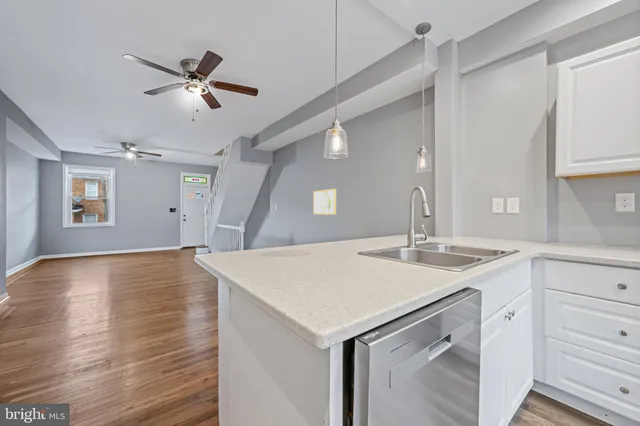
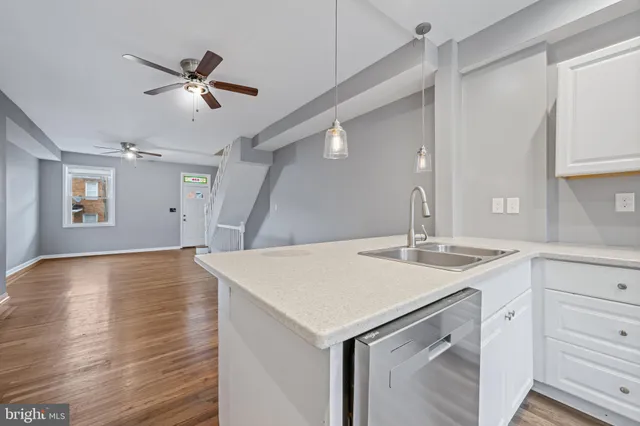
- wall art (324, 202)
